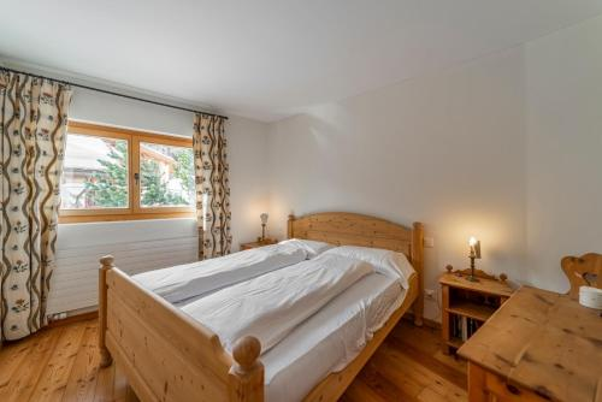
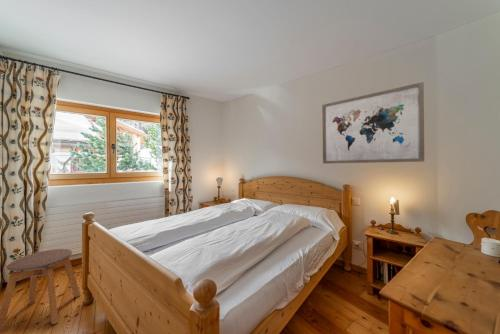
+ stool (47, 283)
+ wall art (365, 129)
